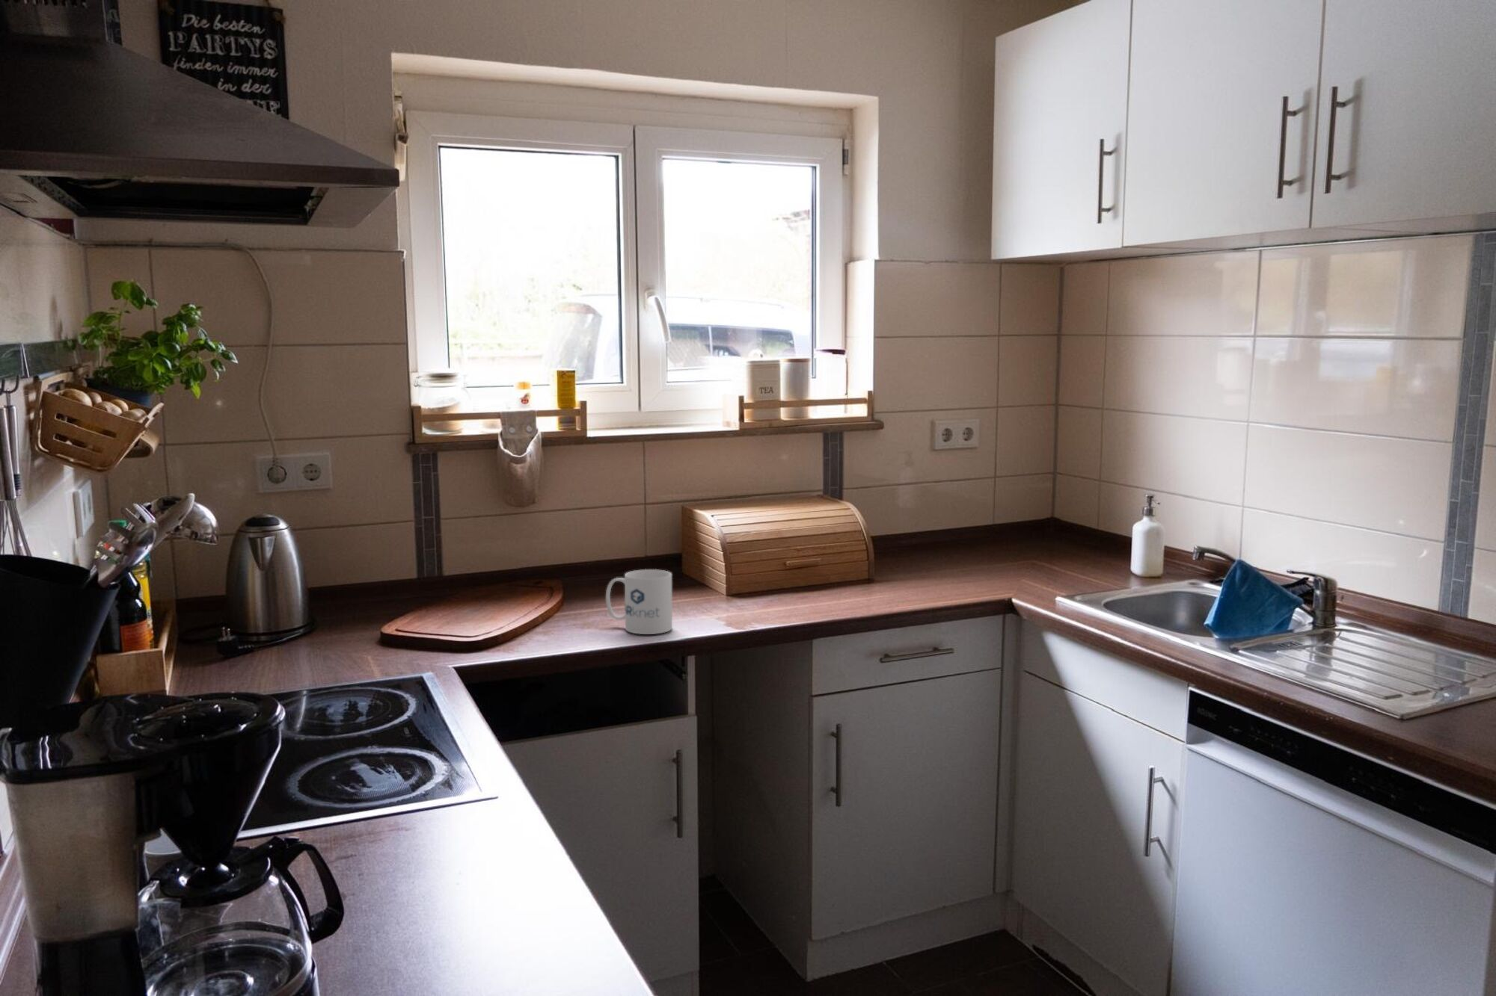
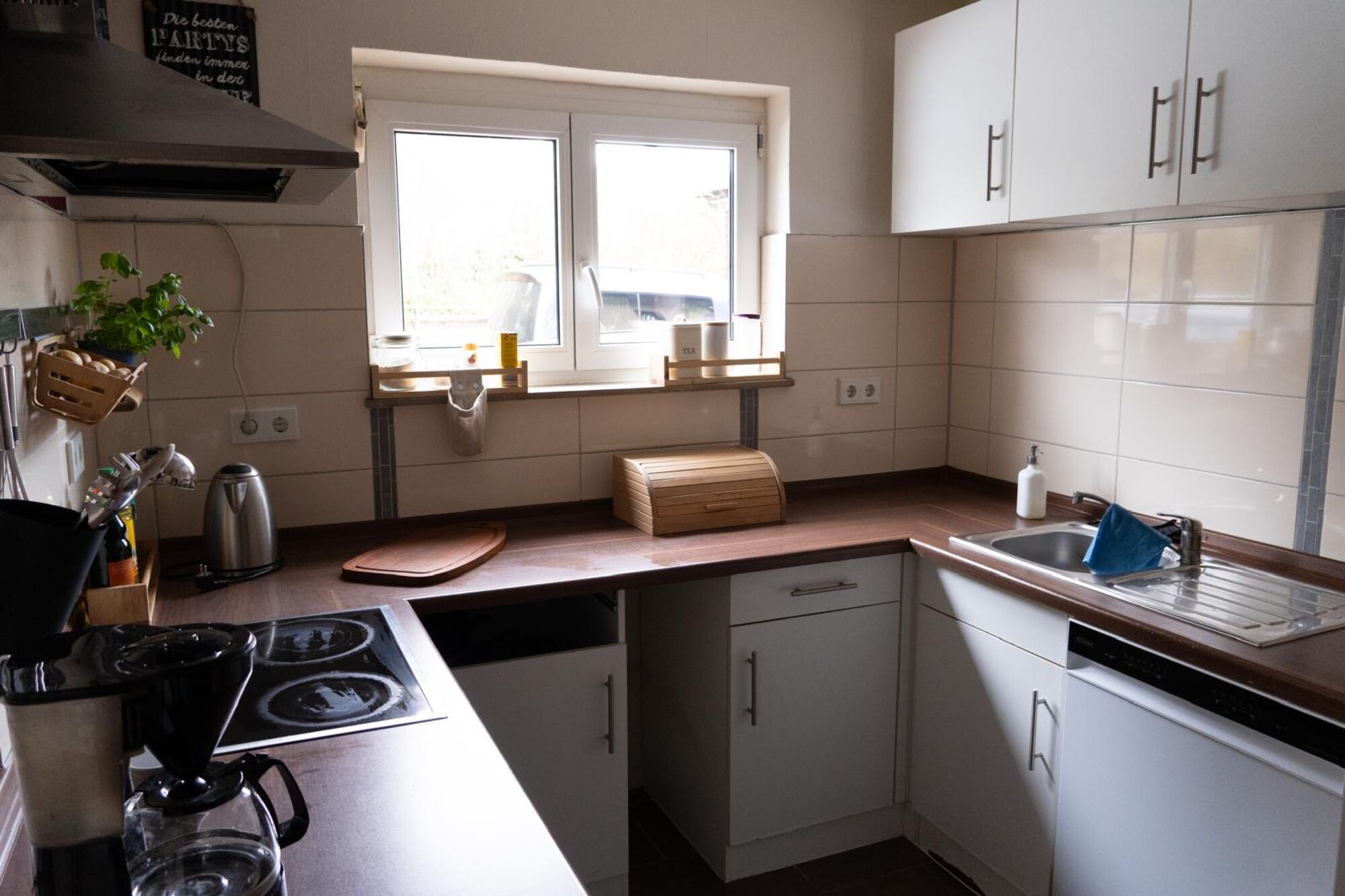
- mug (642, 600)
